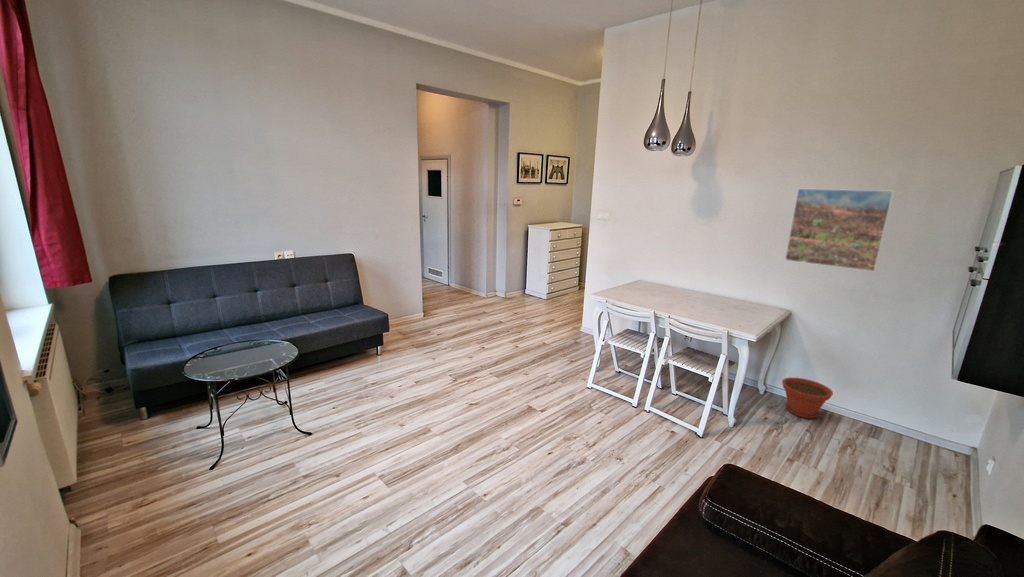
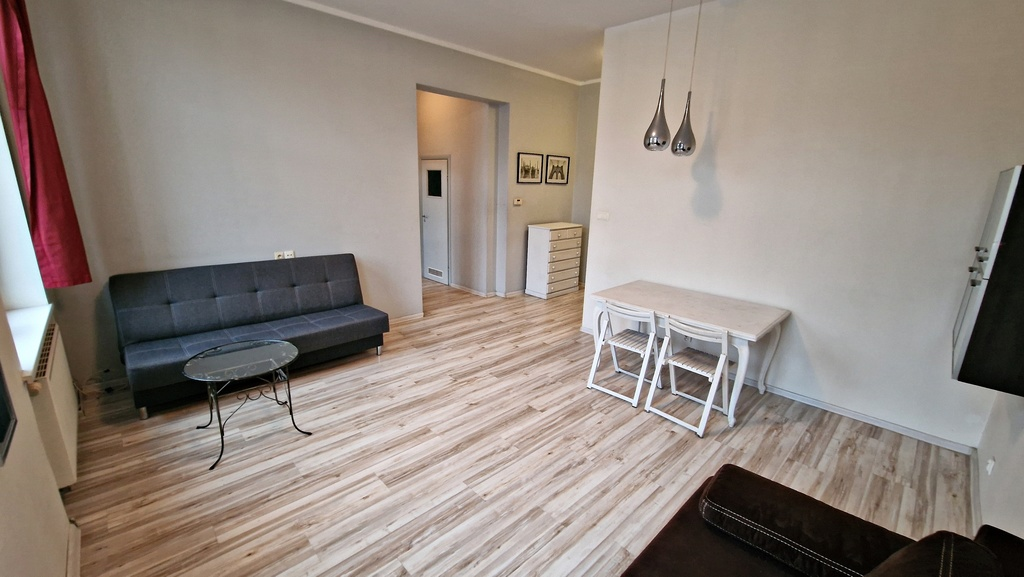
- plant pot (804, 399)
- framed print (835, 228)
